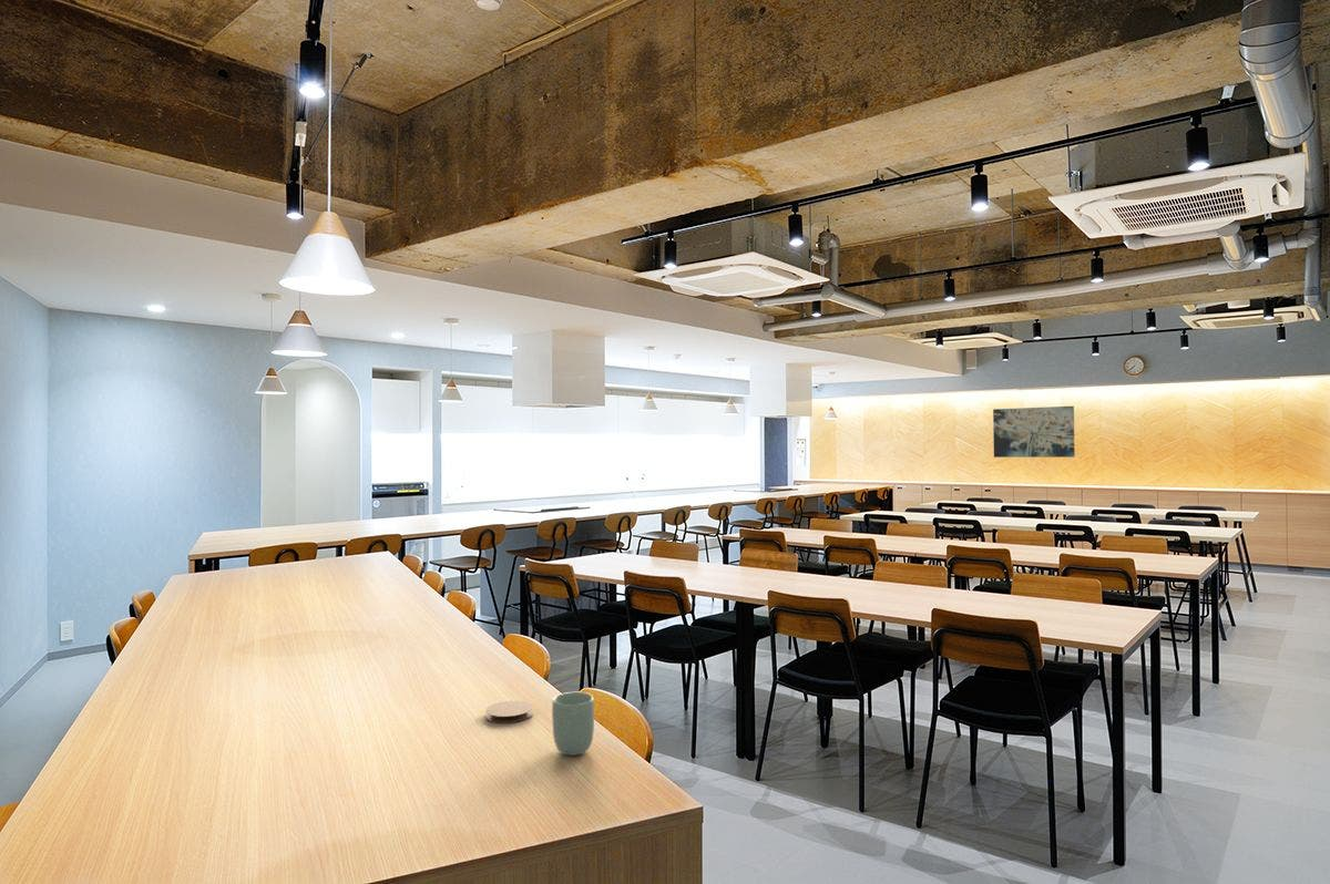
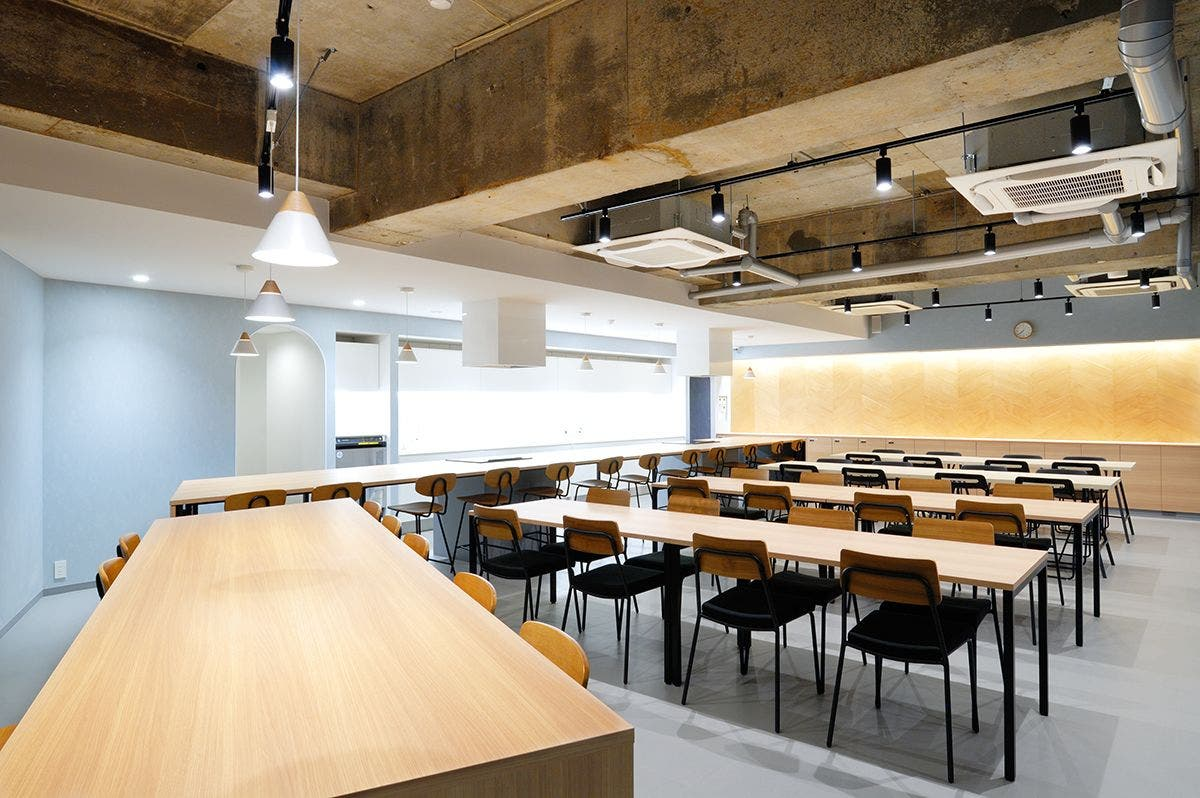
- wall art (1032, 432)
- coaster (509, 711)
- cup (573, 724)
